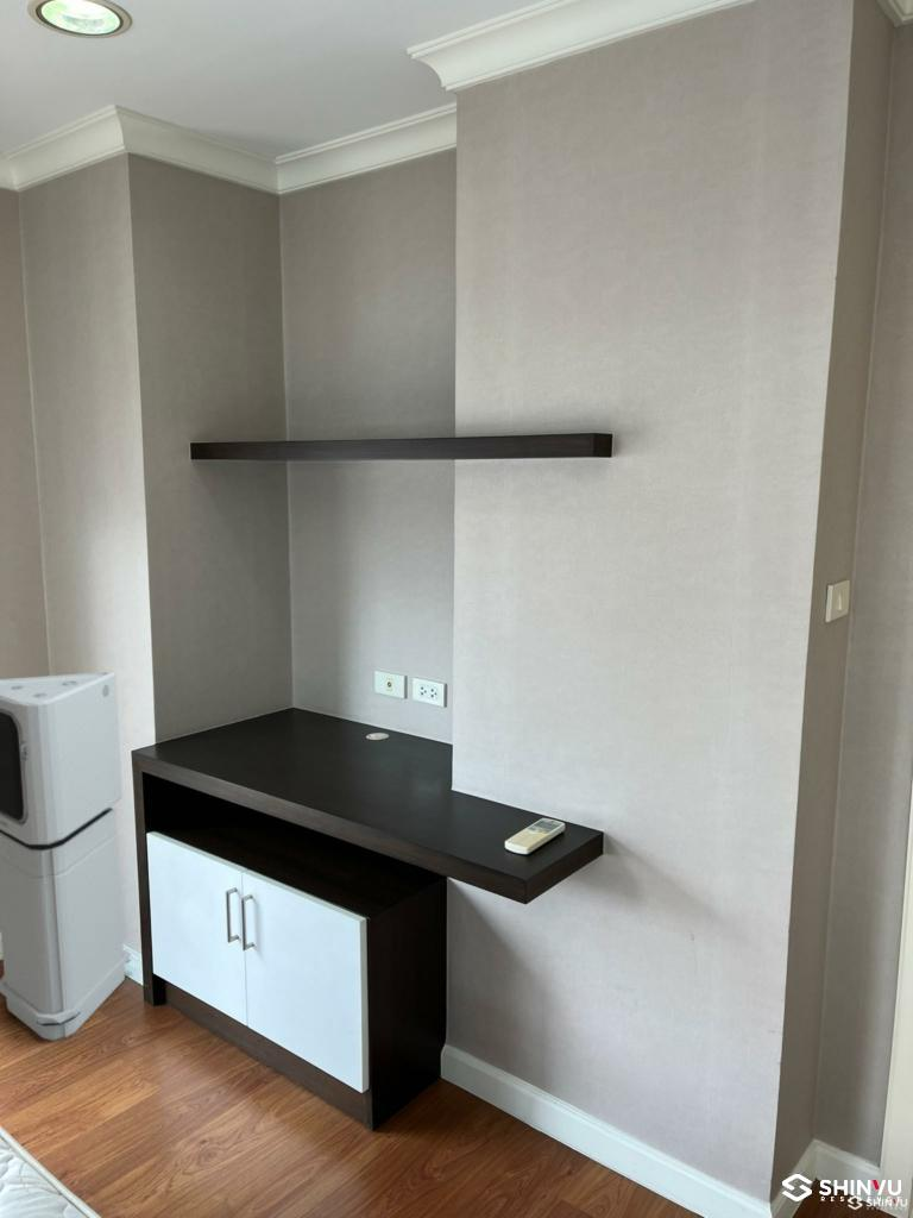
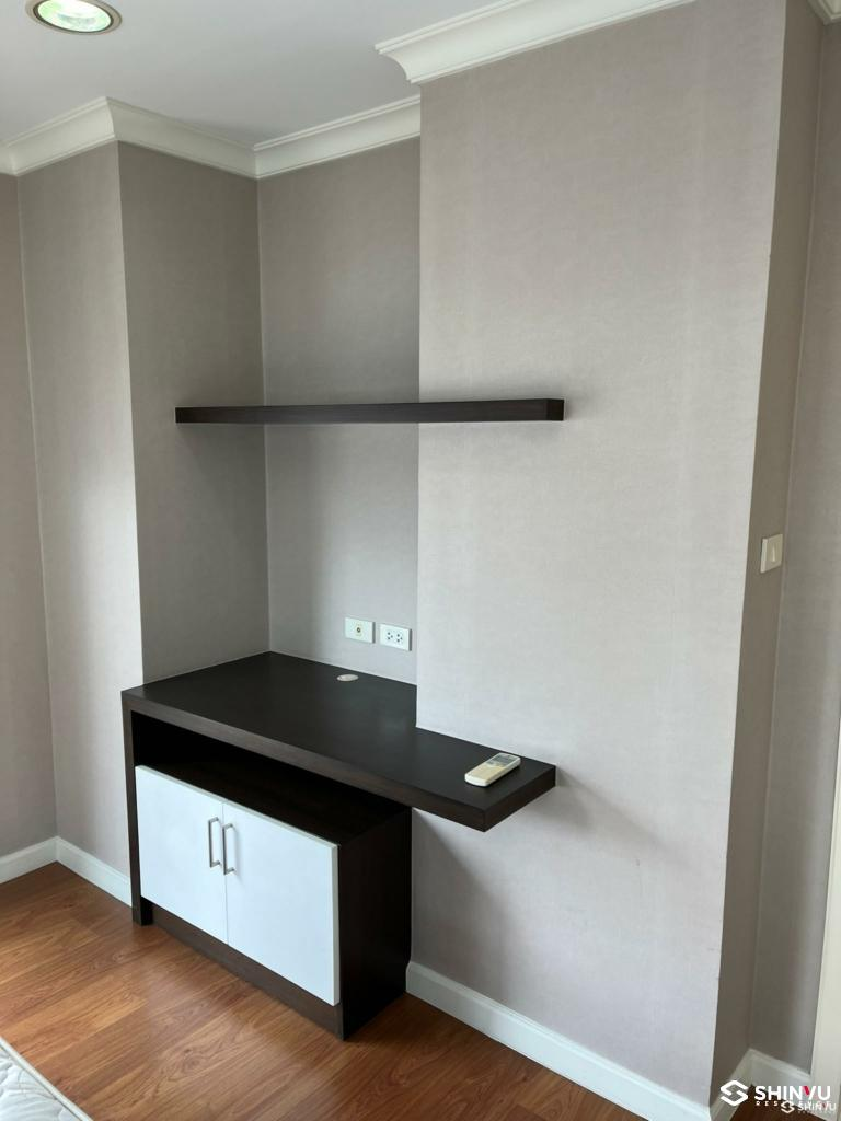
- air purifier (67, 846)
